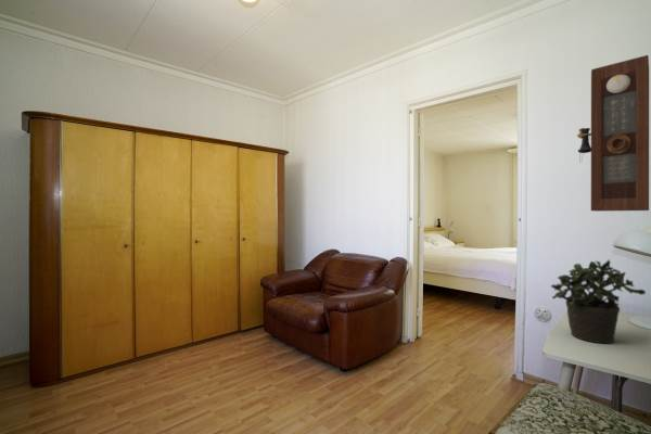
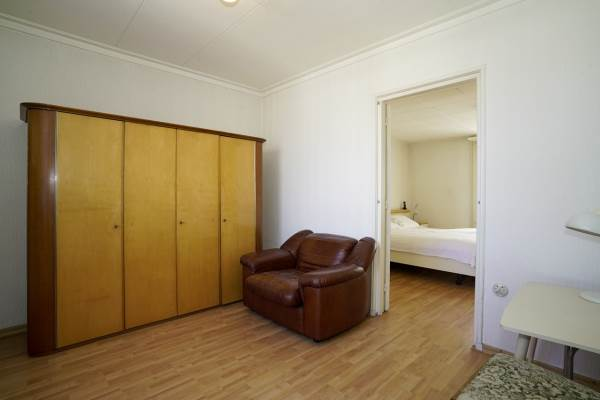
- potted plant (596, 298)
- pendulum clock (610, 139)
